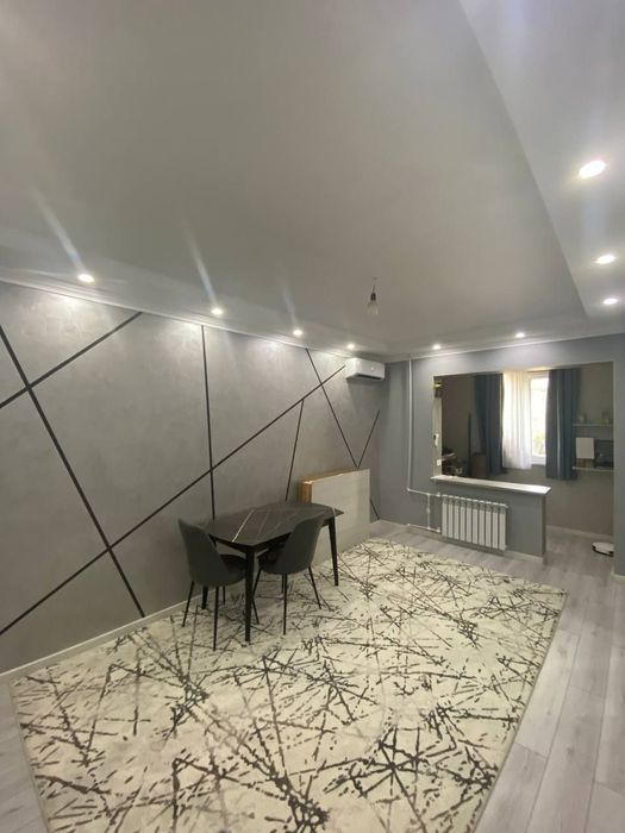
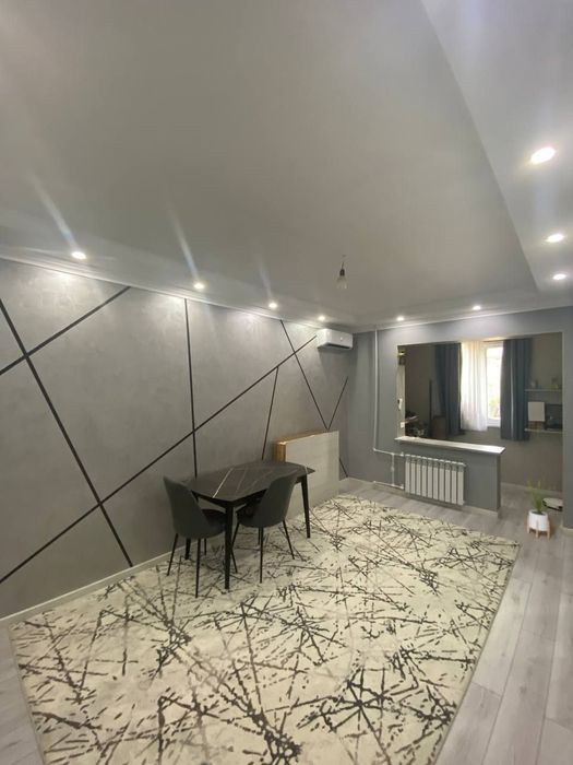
+ house plant (538, 505)
